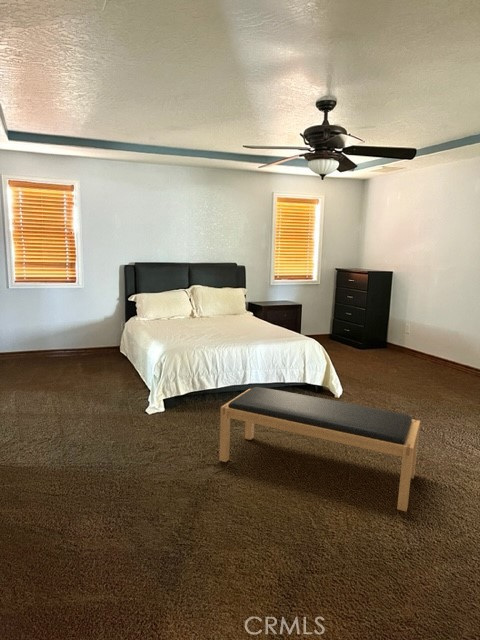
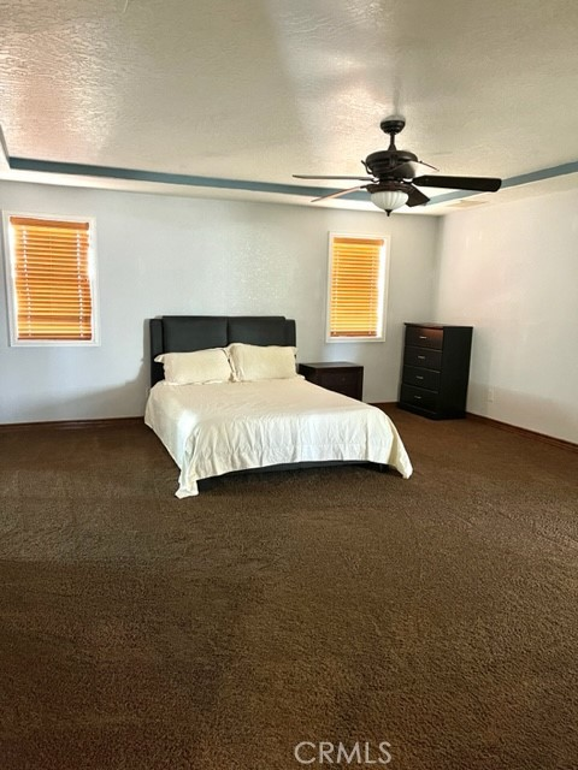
- bench (316, 437)
